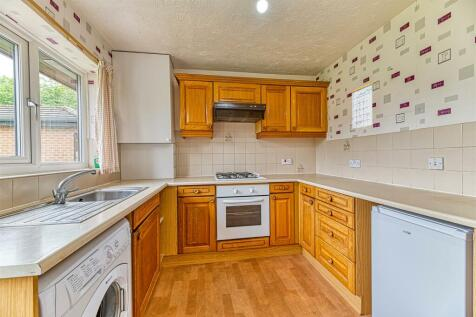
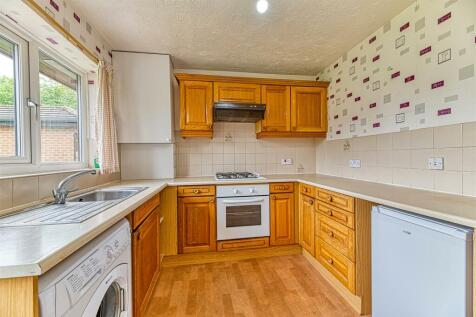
- calendar (361, 102)
